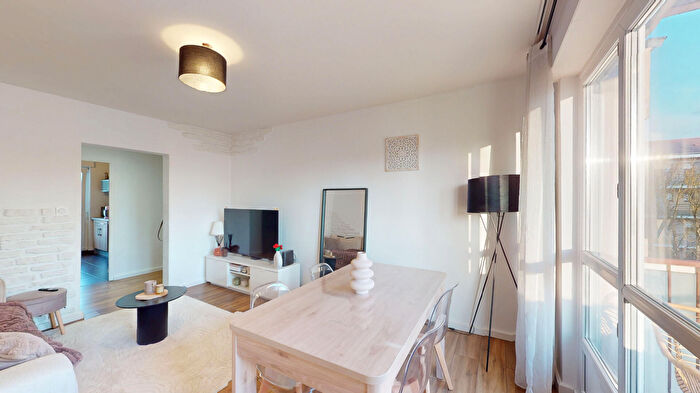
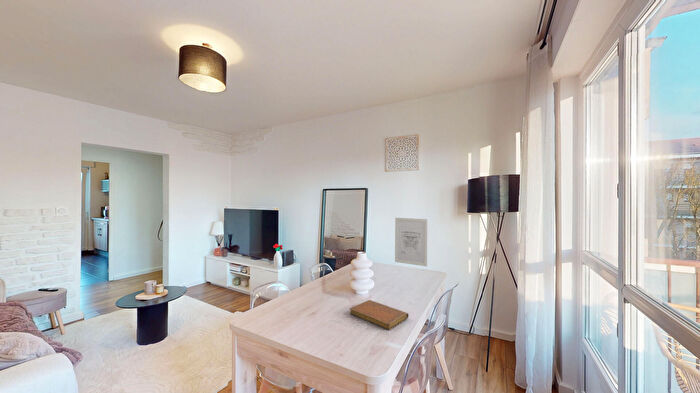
+ notebook (378, 313)
+ wall art (410, 241)
